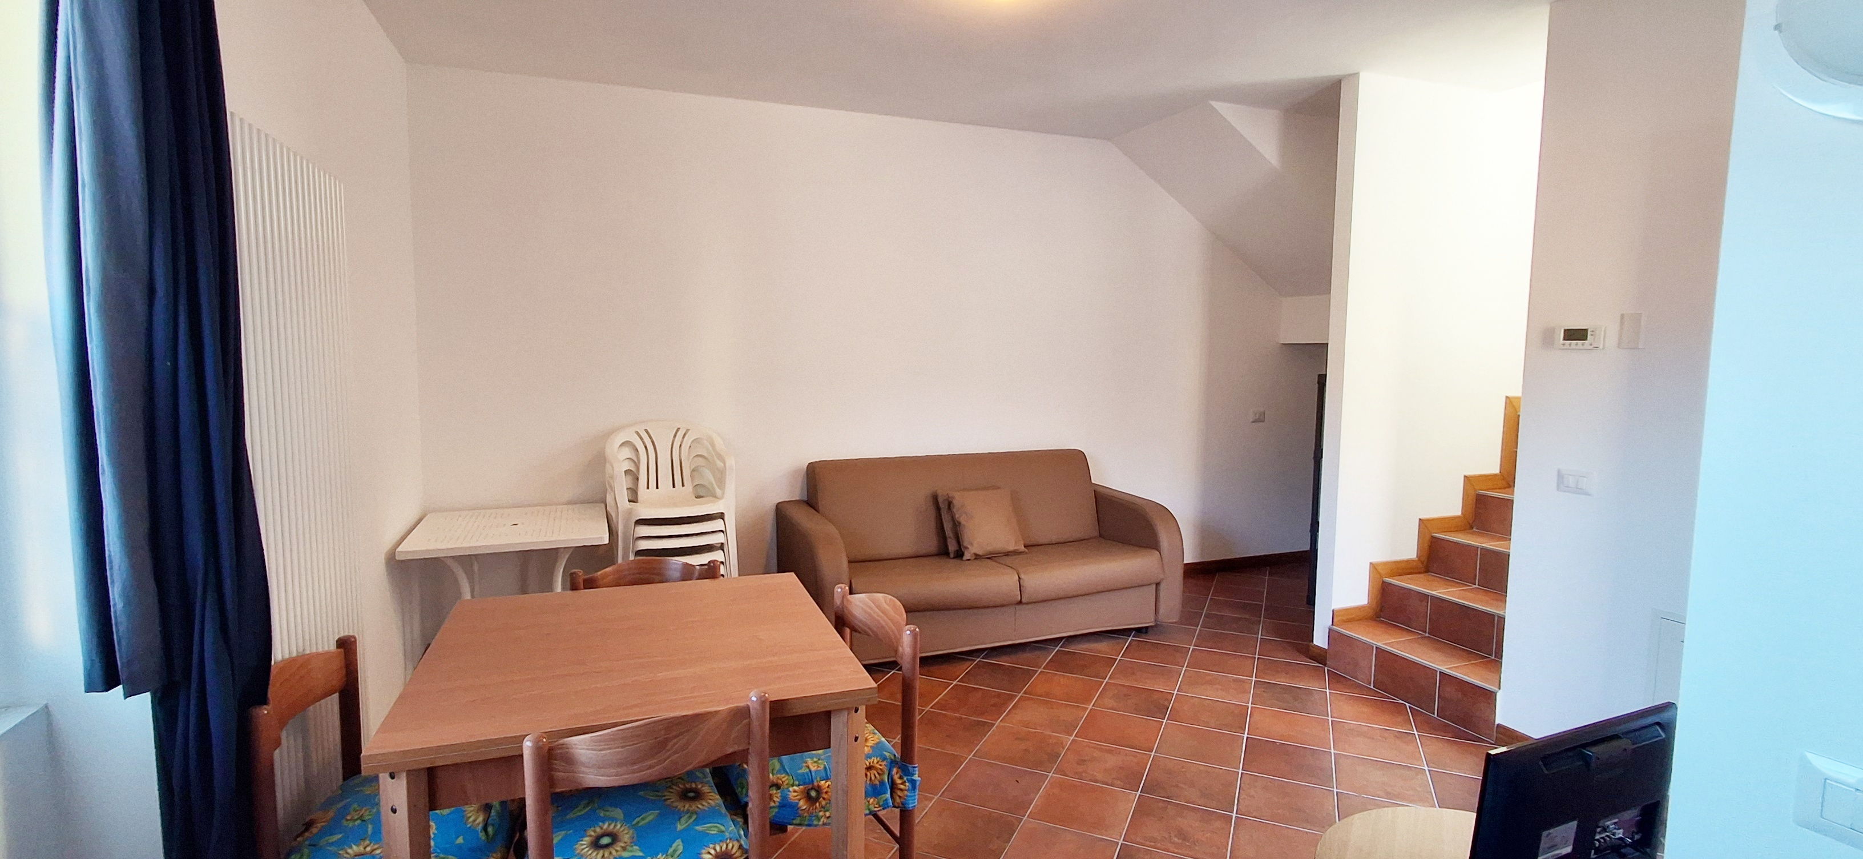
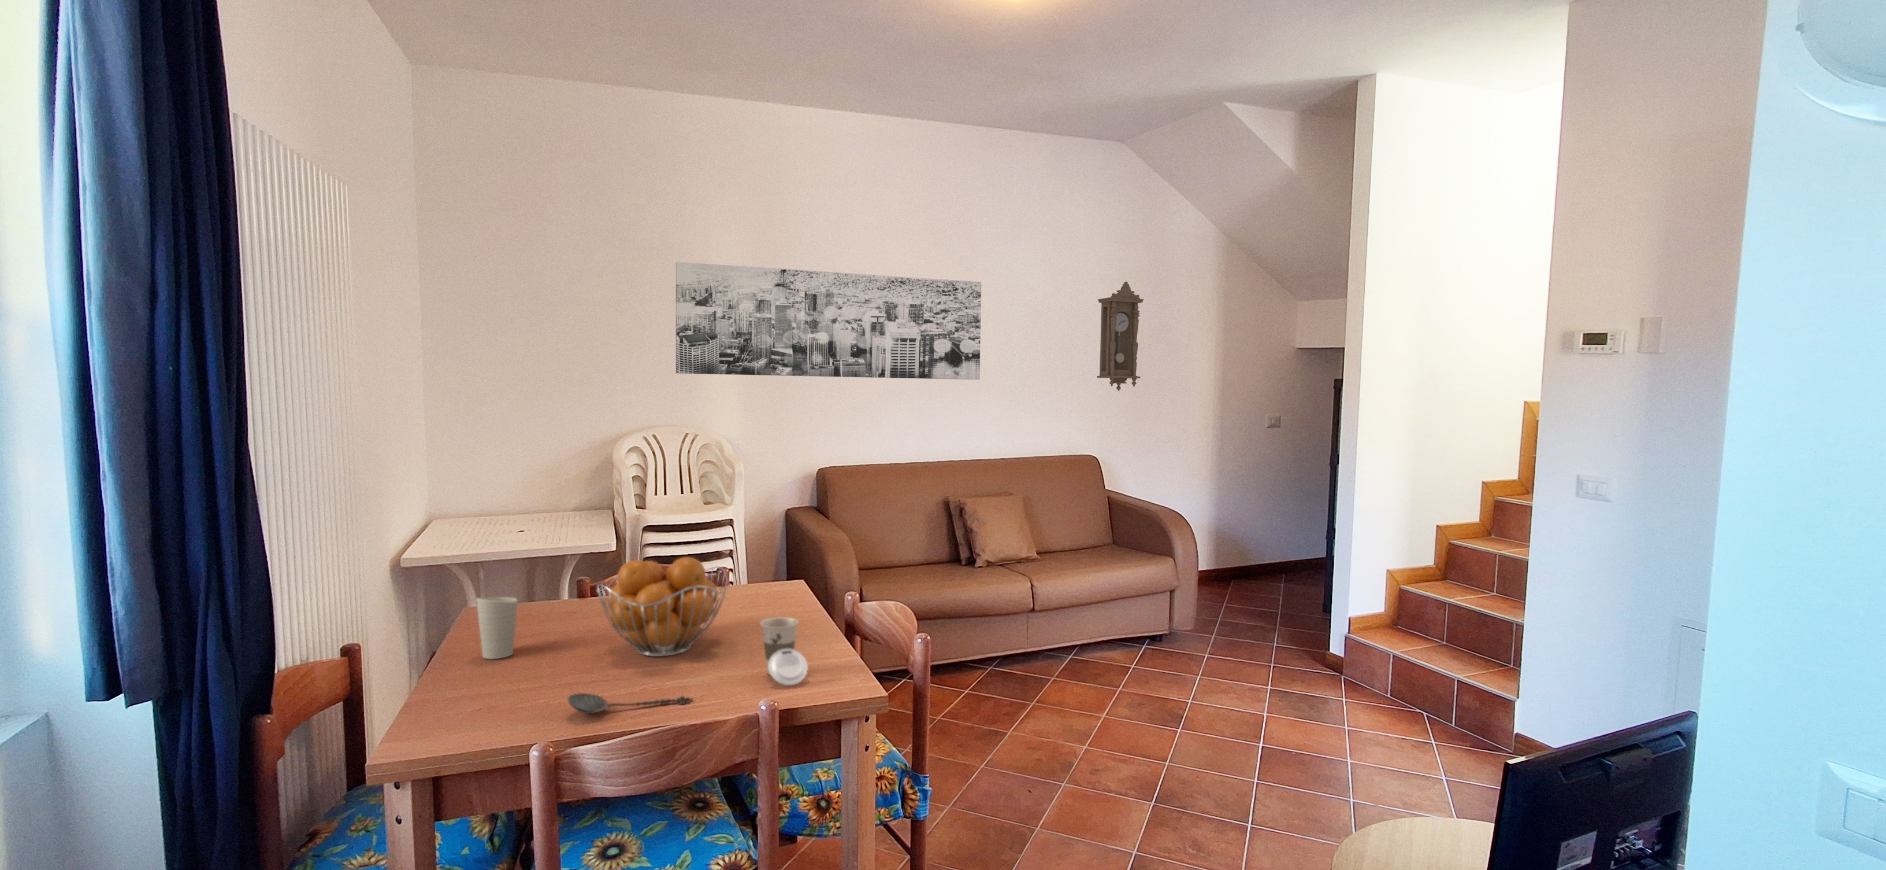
+ cup (783, 650)
+ wall art (837, 325)
+ fruit basket (664, 603)
+ pendulum clock (1120, 337)
+ cup (497, 626)
+ spoon (633, 703)
